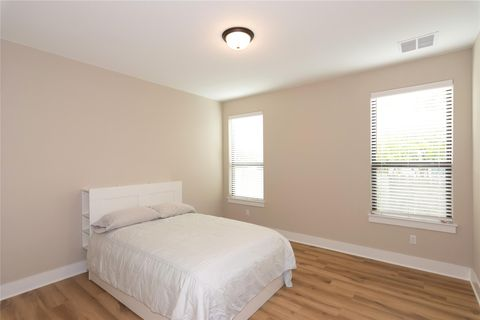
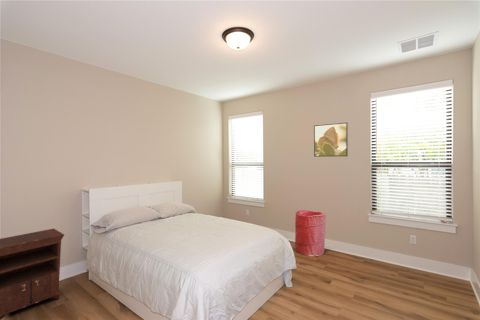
+ laundry hamper (310, 230)
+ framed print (330, 140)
+ nightstand (26, 270)
